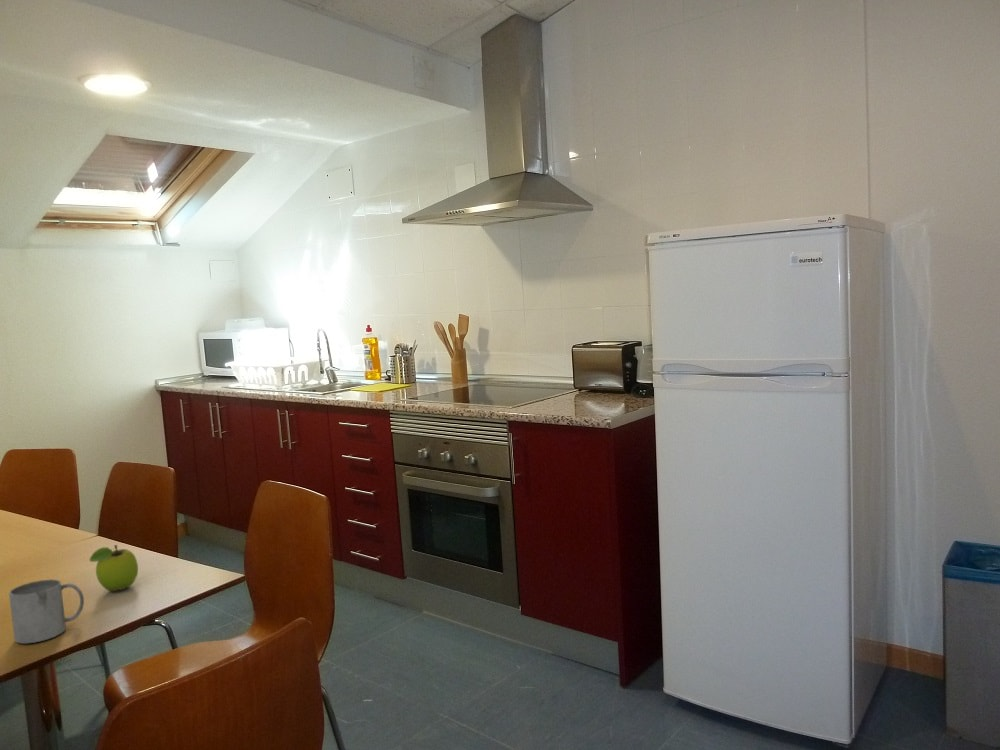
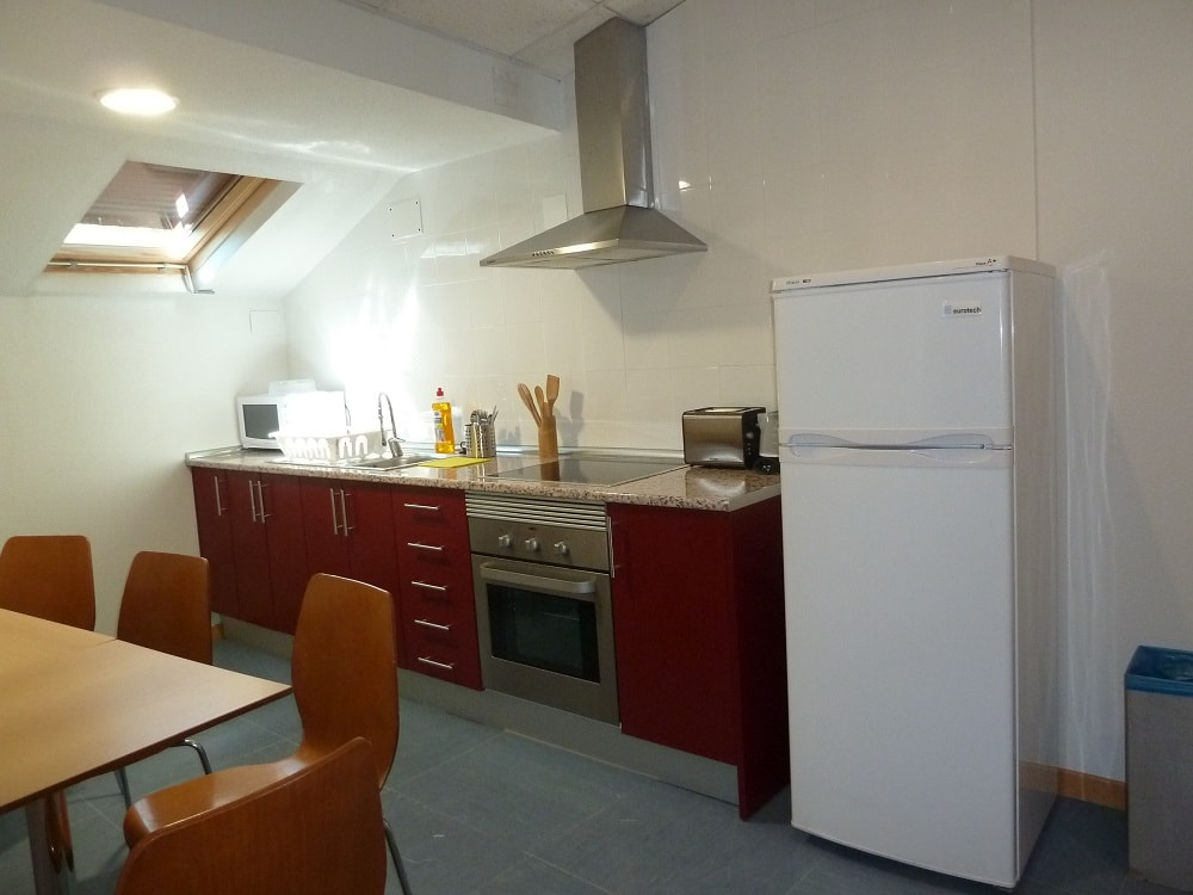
- fruit (113, 567)
- mug (48, 607)
